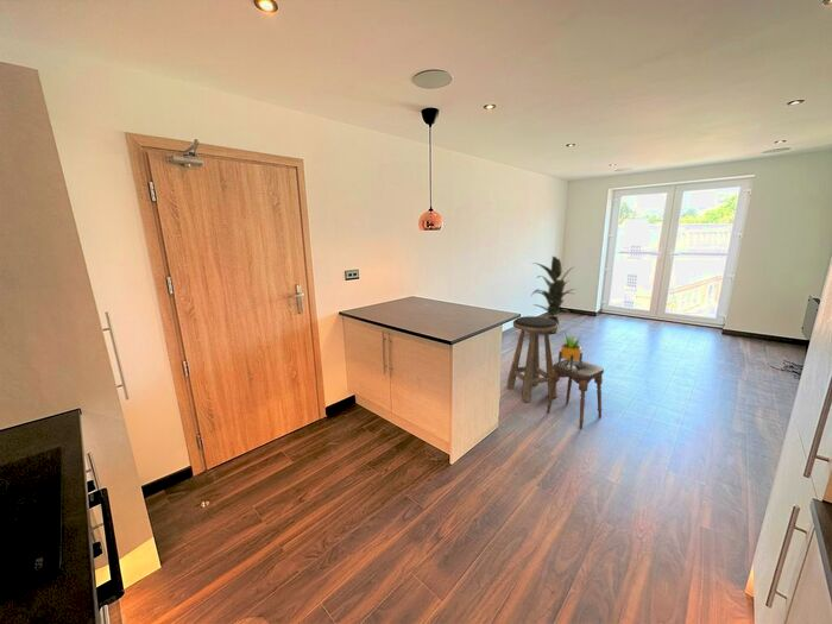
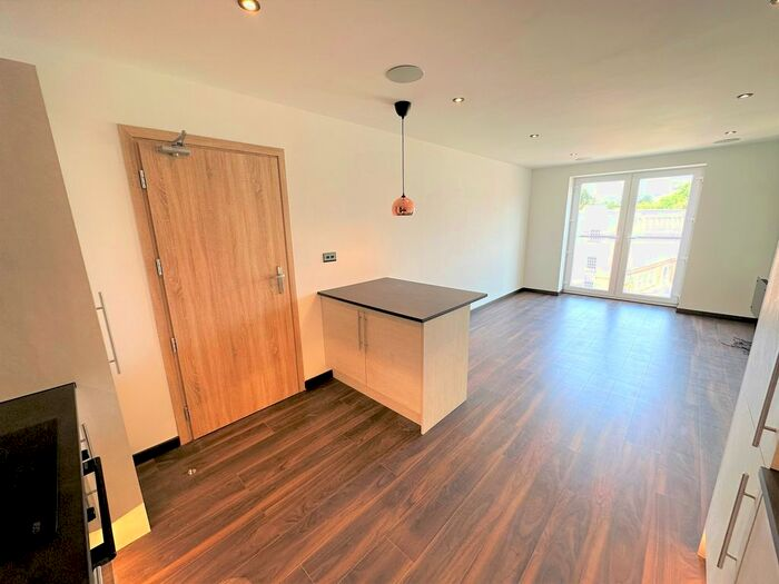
- stool (532, 357)
- indoor plant (551, 295)
- potted plant (571, 348)
- stool (579, 389)
